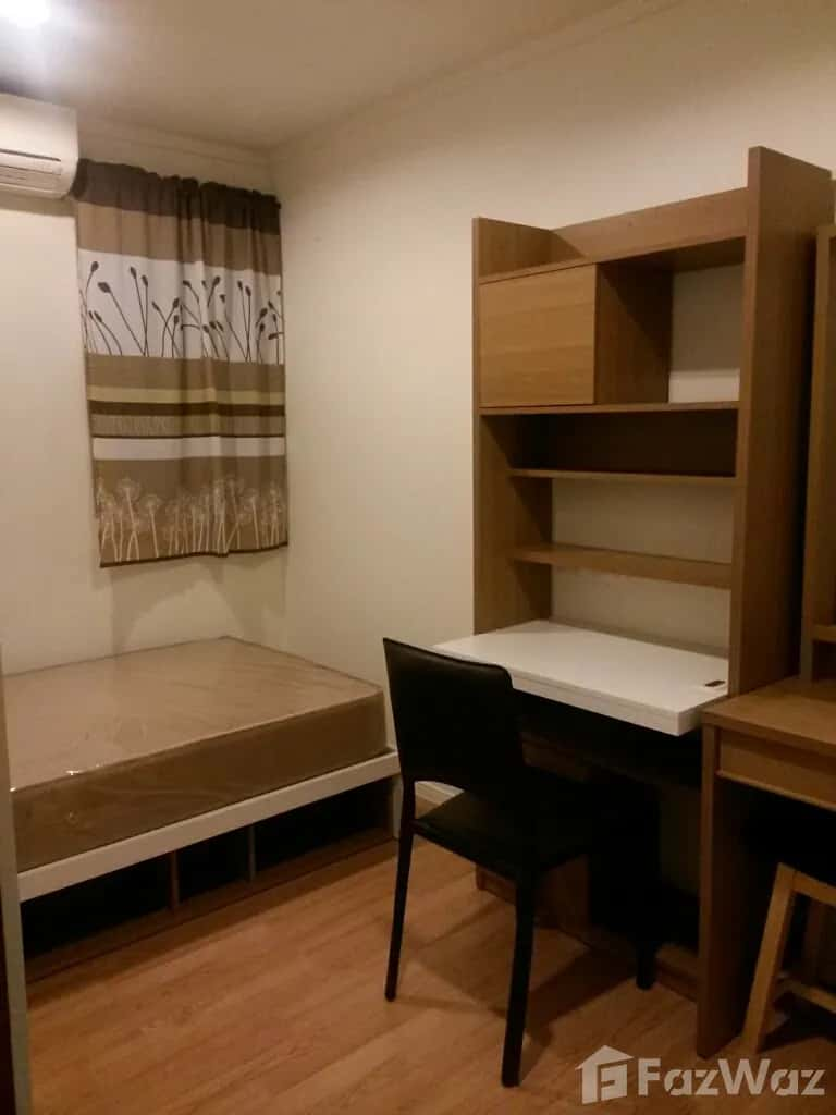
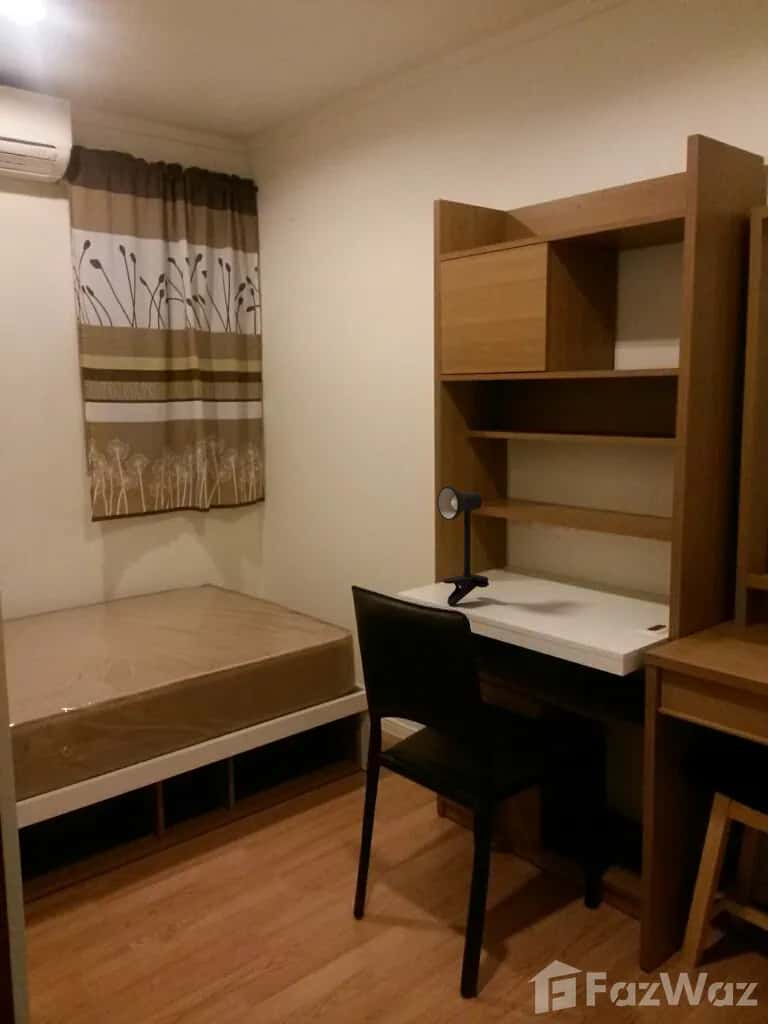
+ desk lamp (464, 544)
